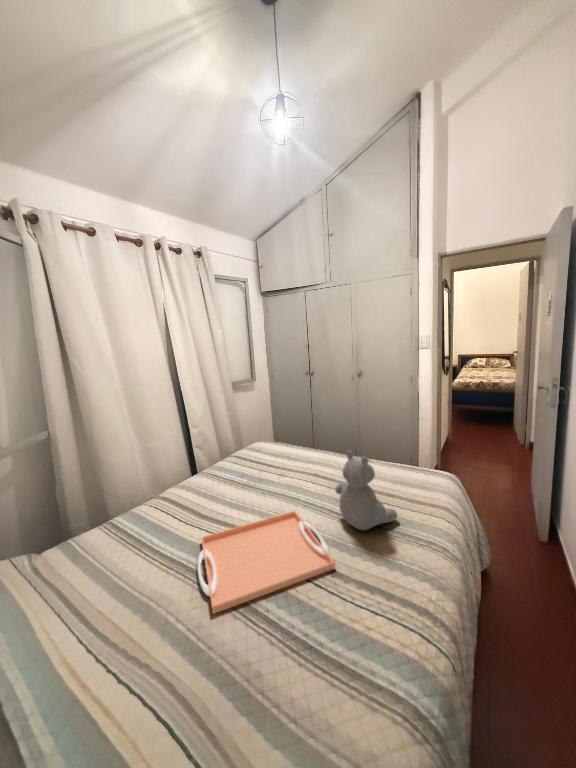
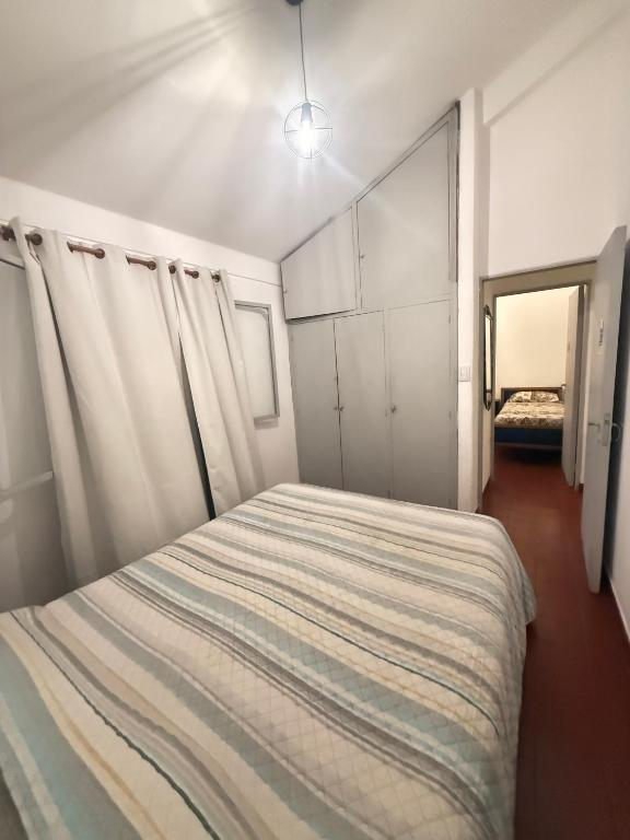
- serving tray (262, 551)
- teddy bear (366, 486)
